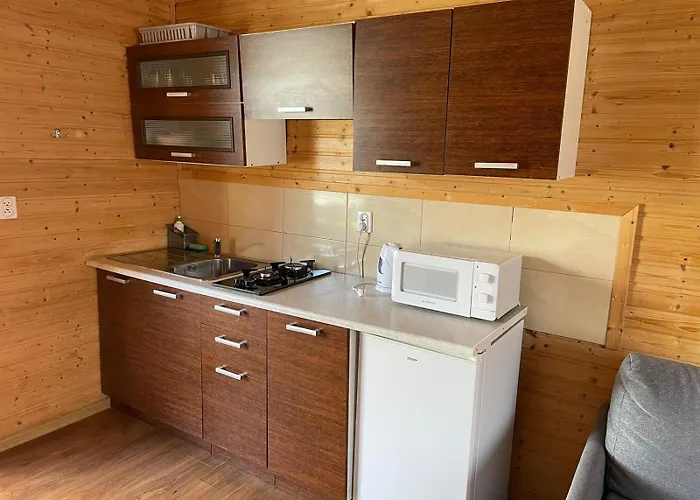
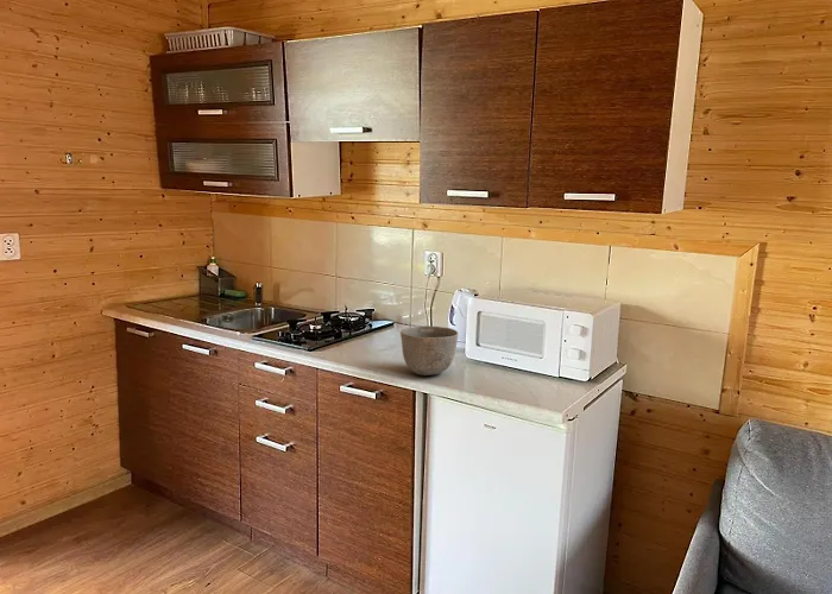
+ bowl (428, 352)
